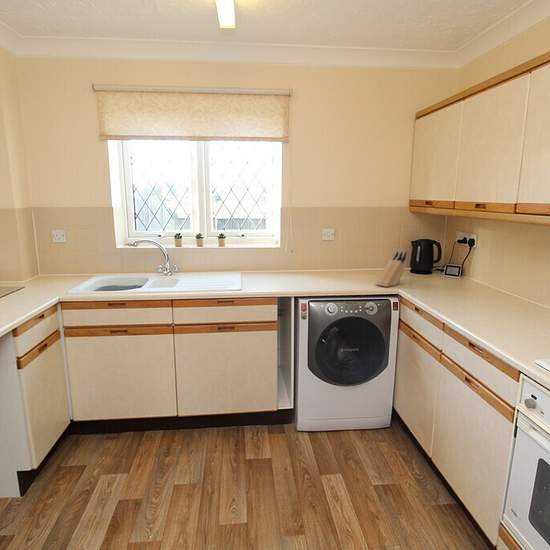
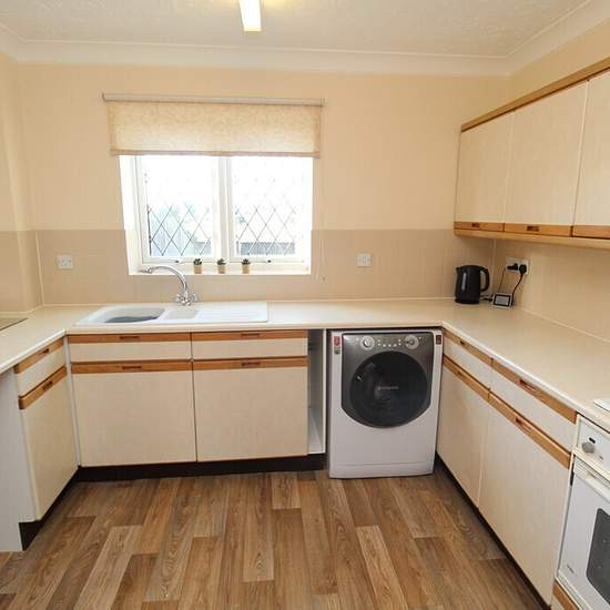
- knife block (392, 268)
